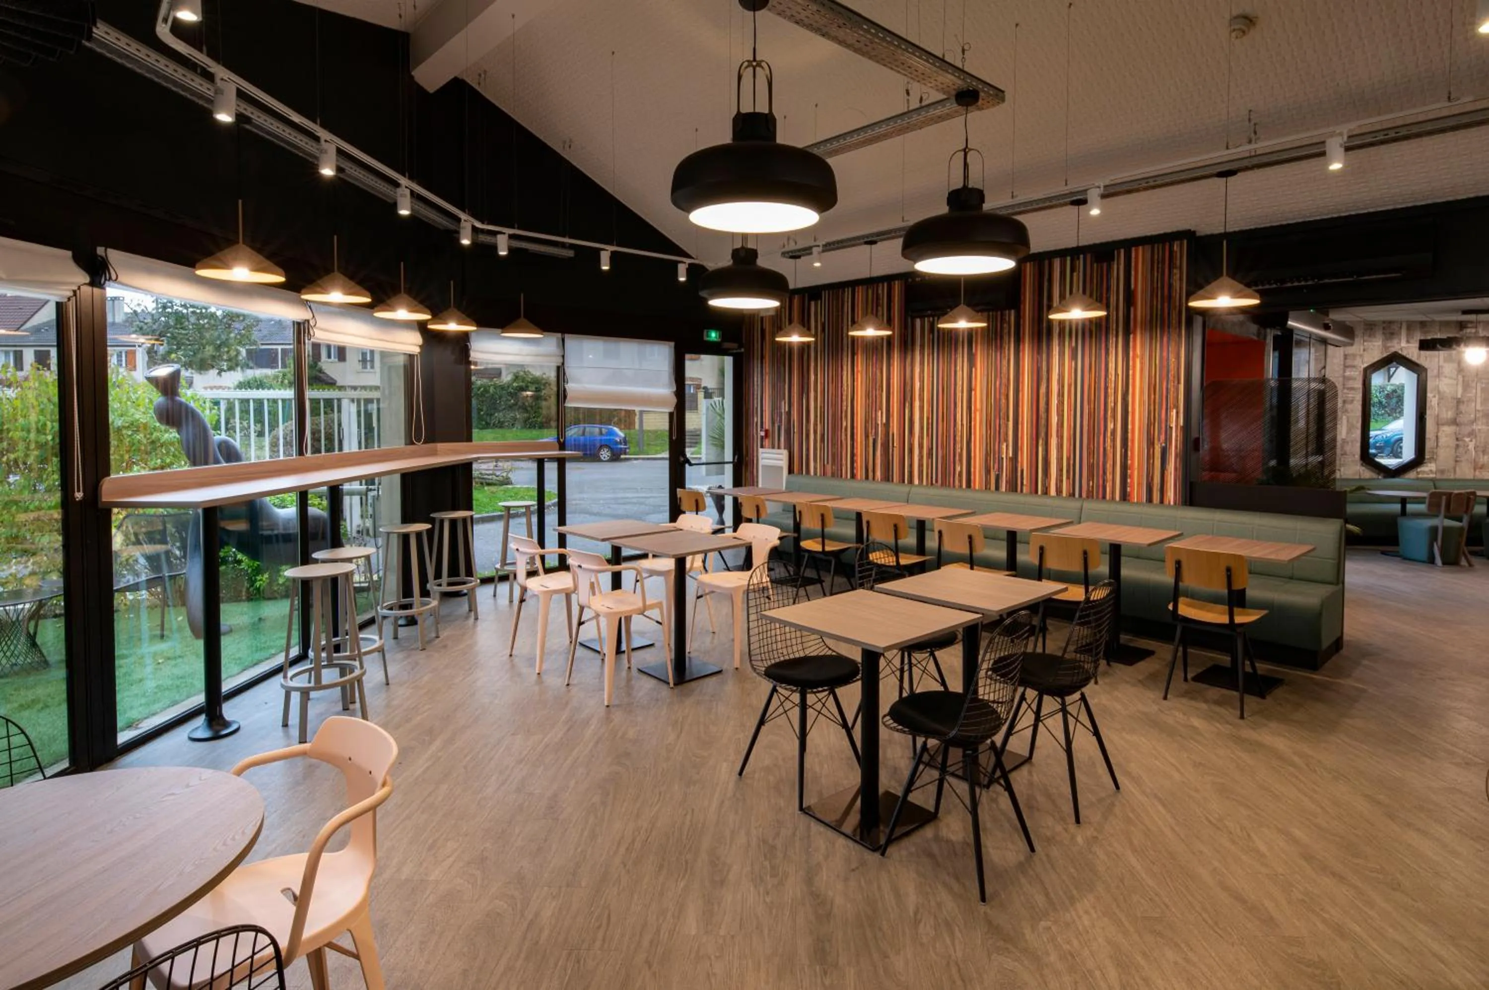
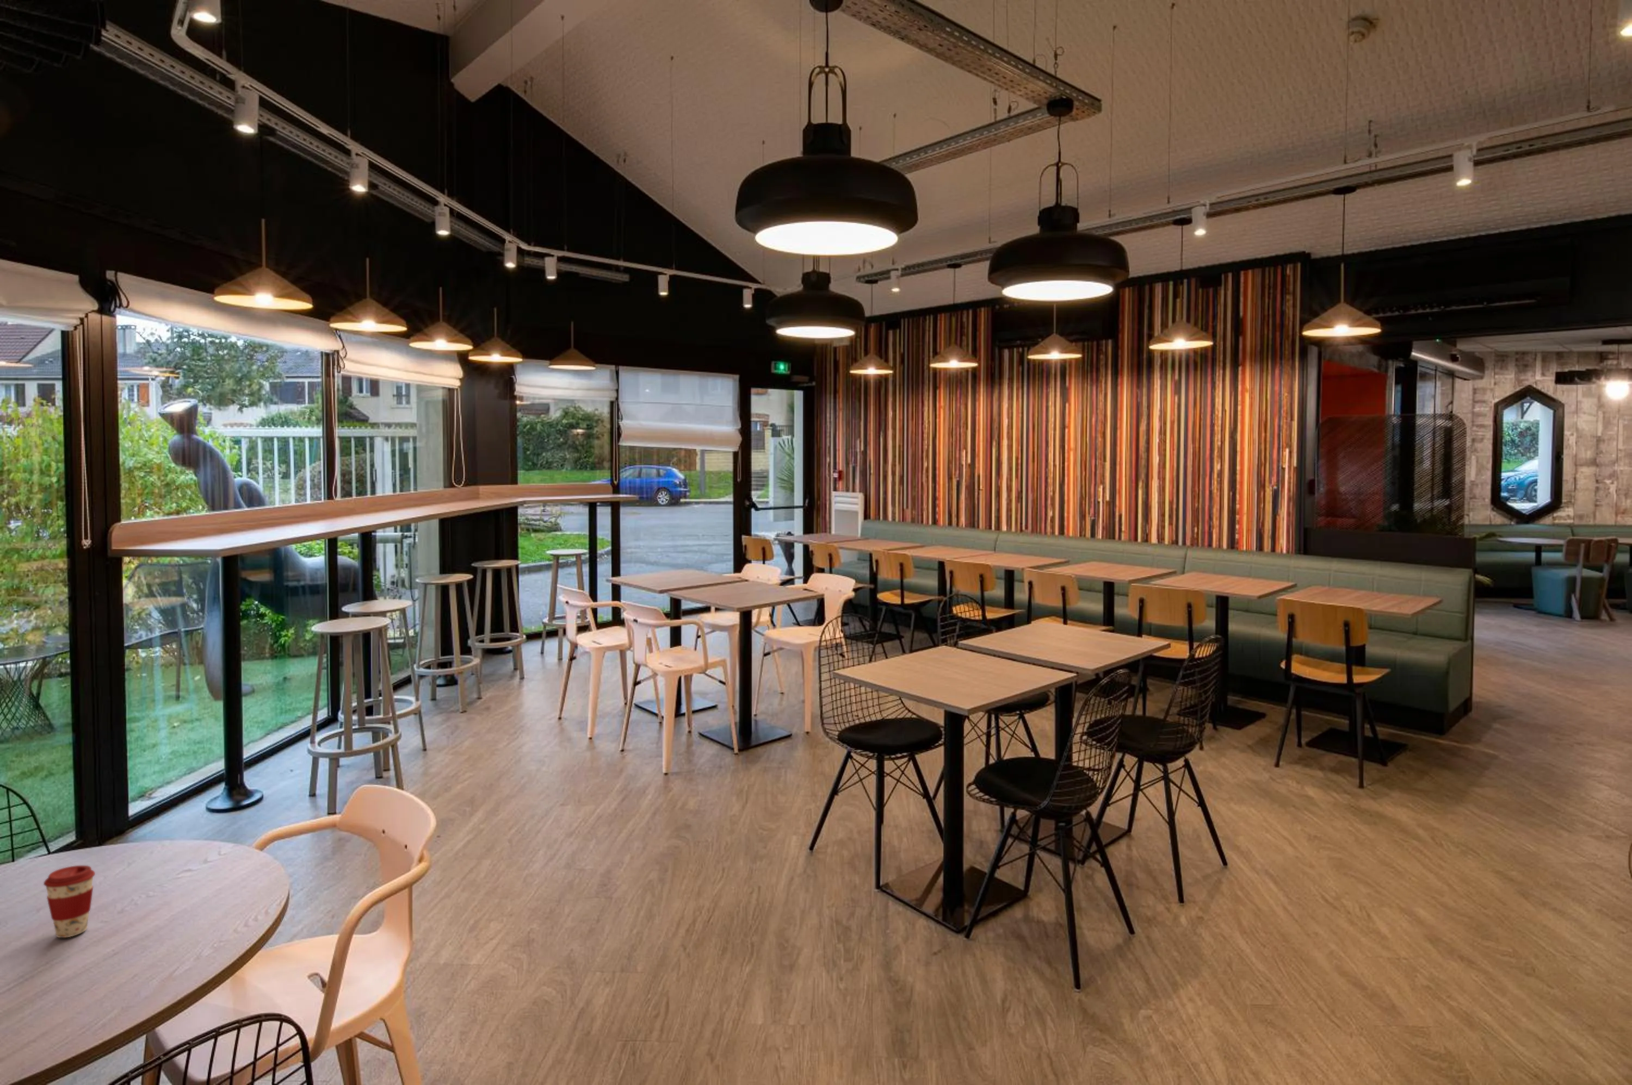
+ coffee cup (70, 901)
